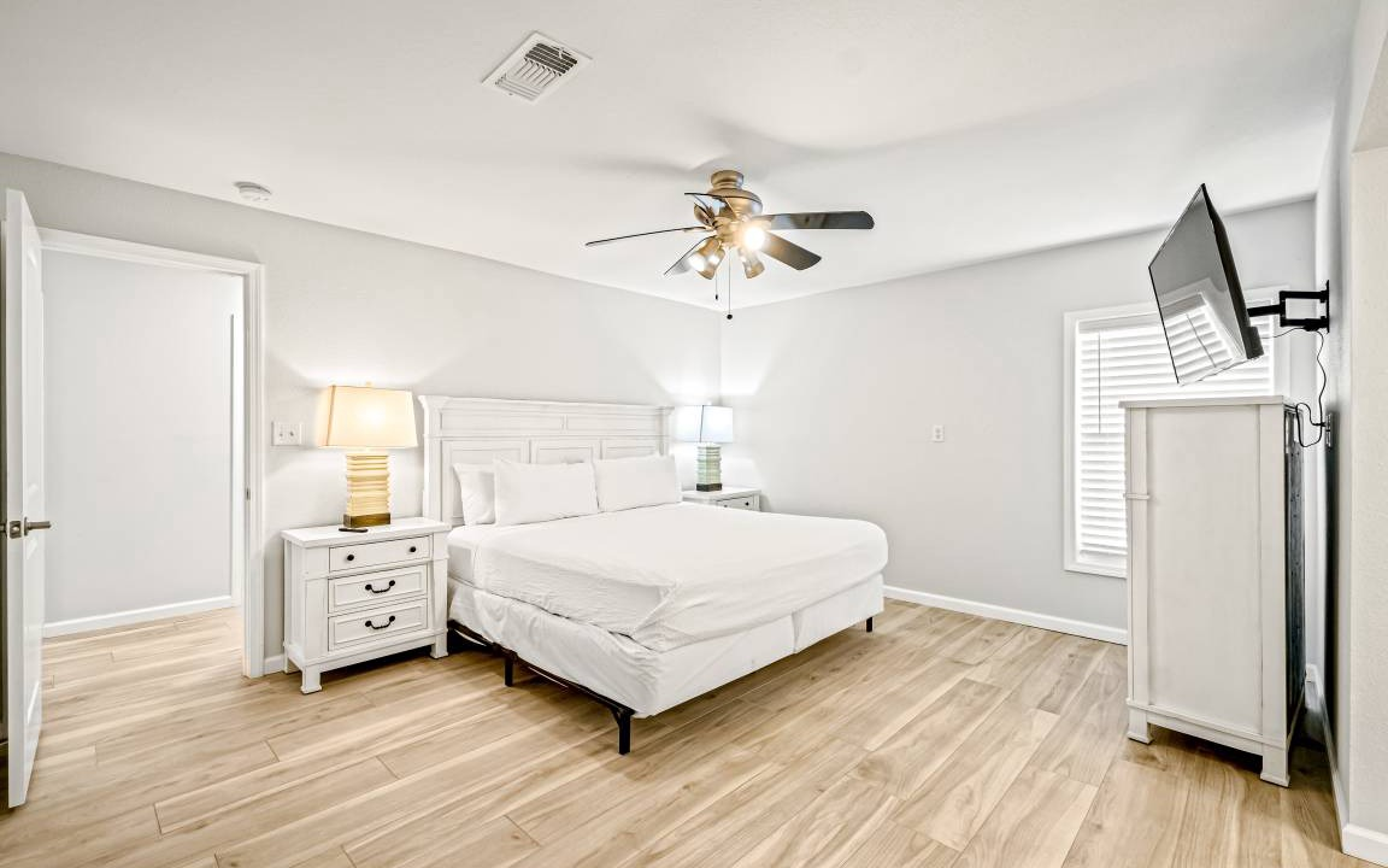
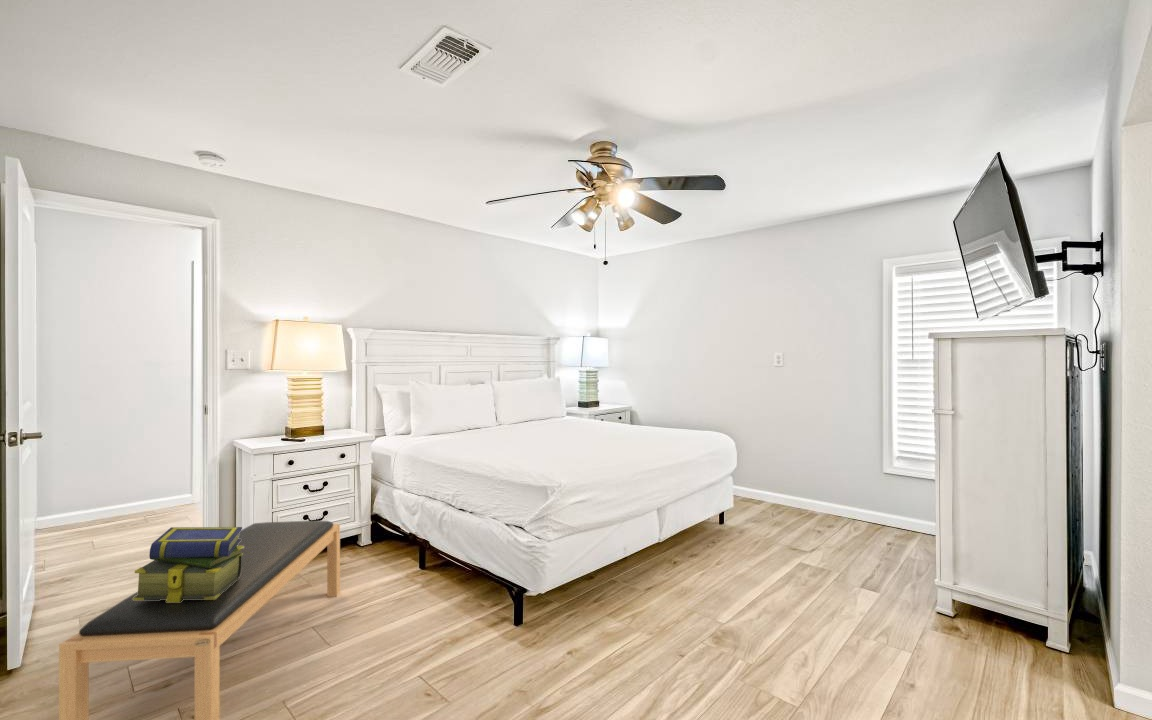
+ stack of books (195, 559)
+ bench (237, 606)
